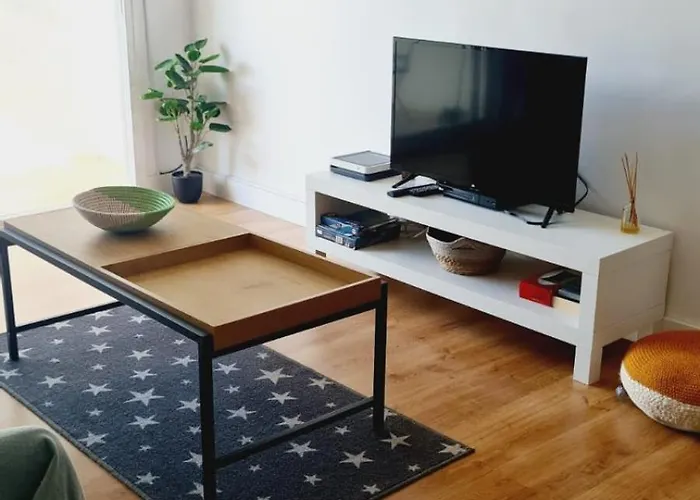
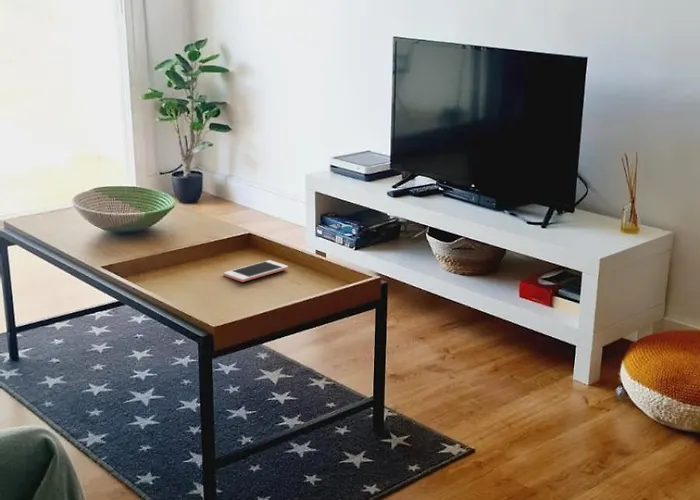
+ cell phone (256, 270)
